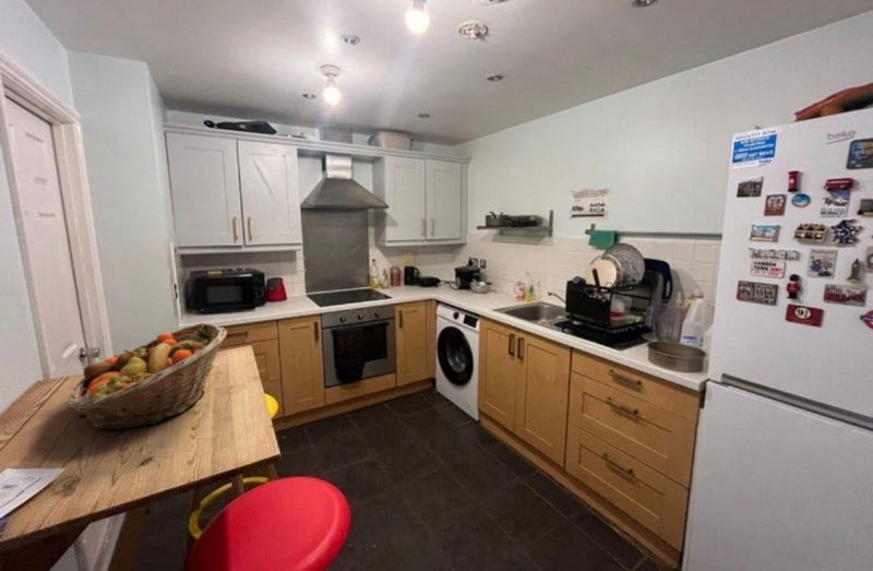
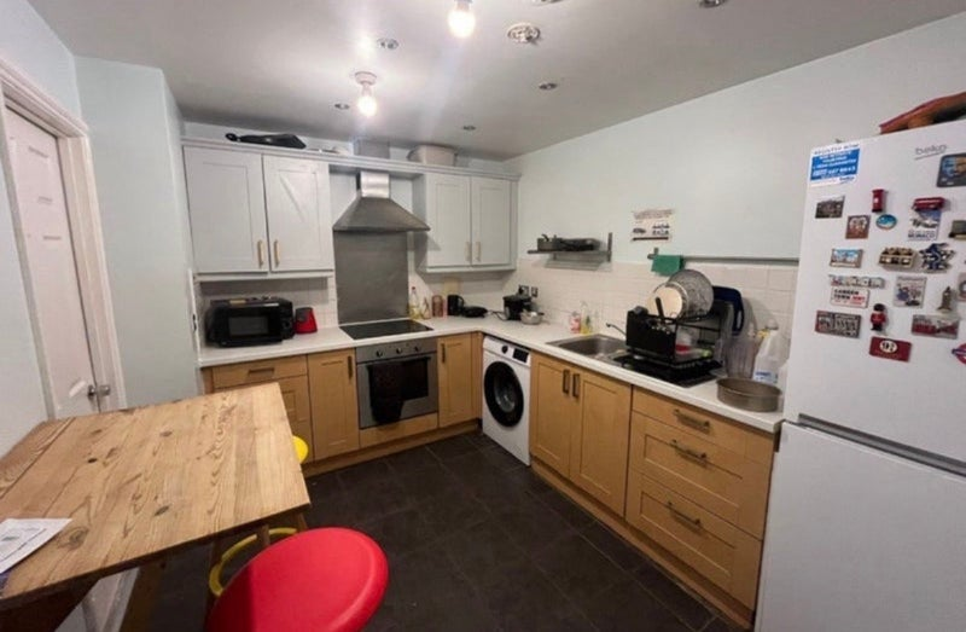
- fruit basket (156, 369)
